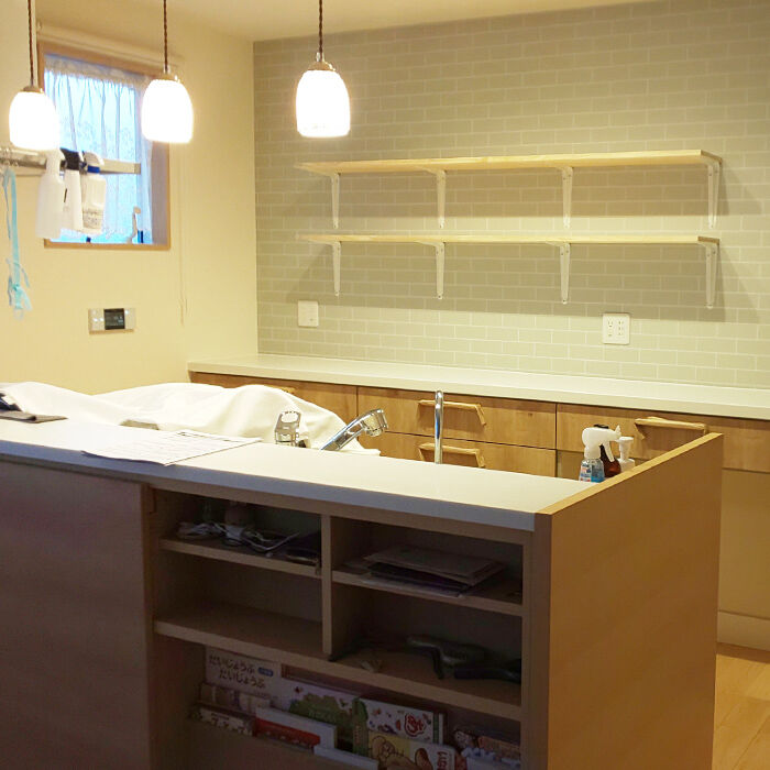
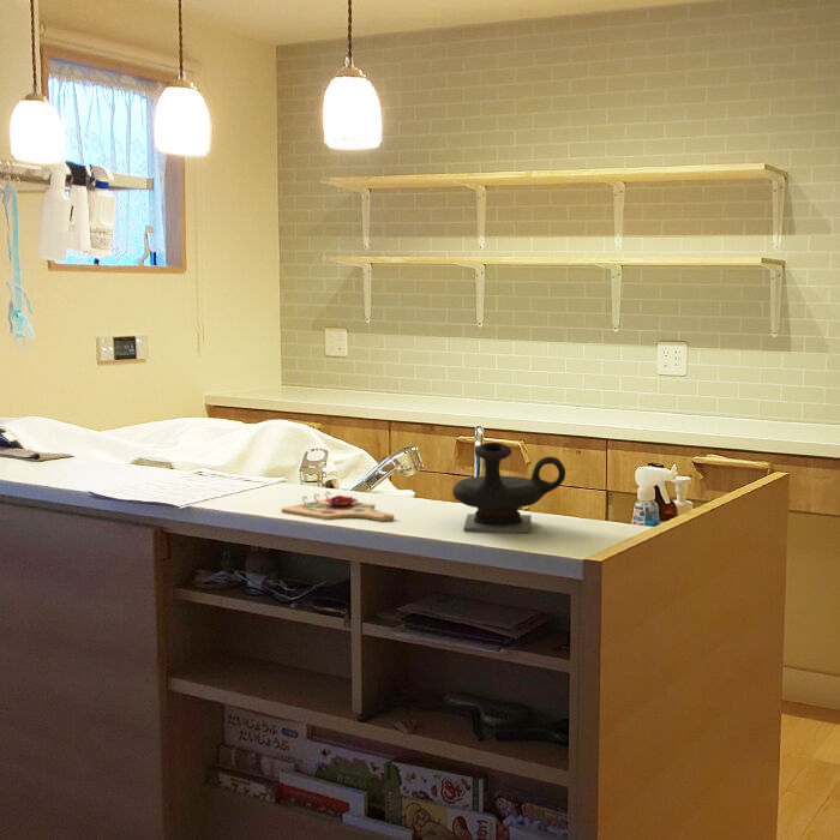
+ cutting board (347, 506)
+ teapot (508, 482)
